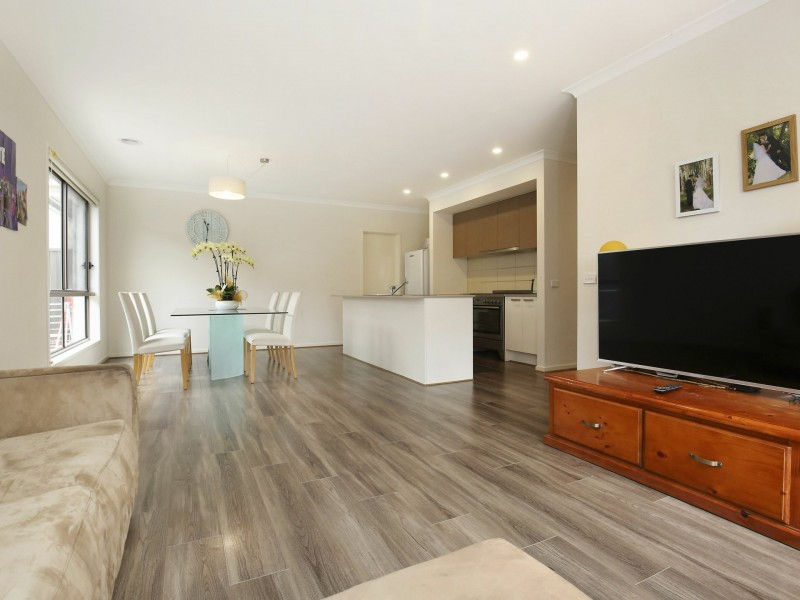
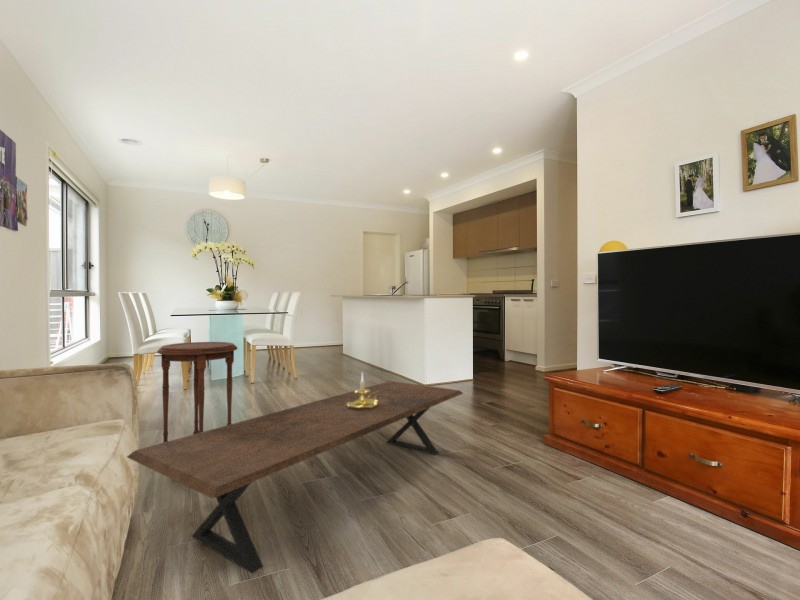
+ candle holder (363, 388)
+ side table (198, 404)
+ coffee table (336, 446)
